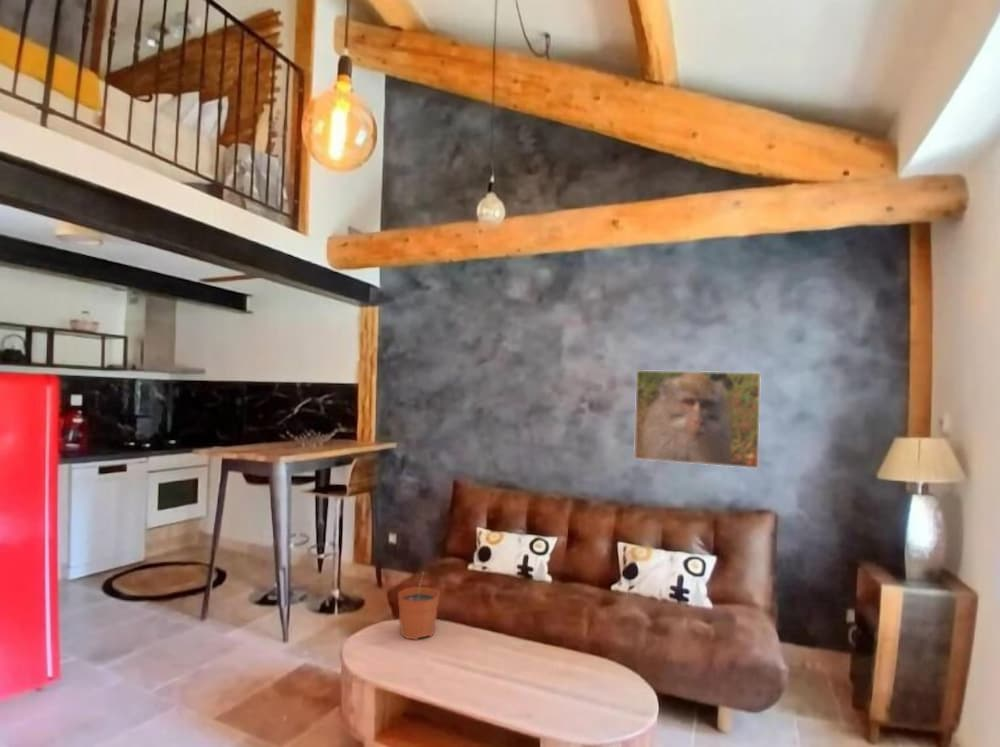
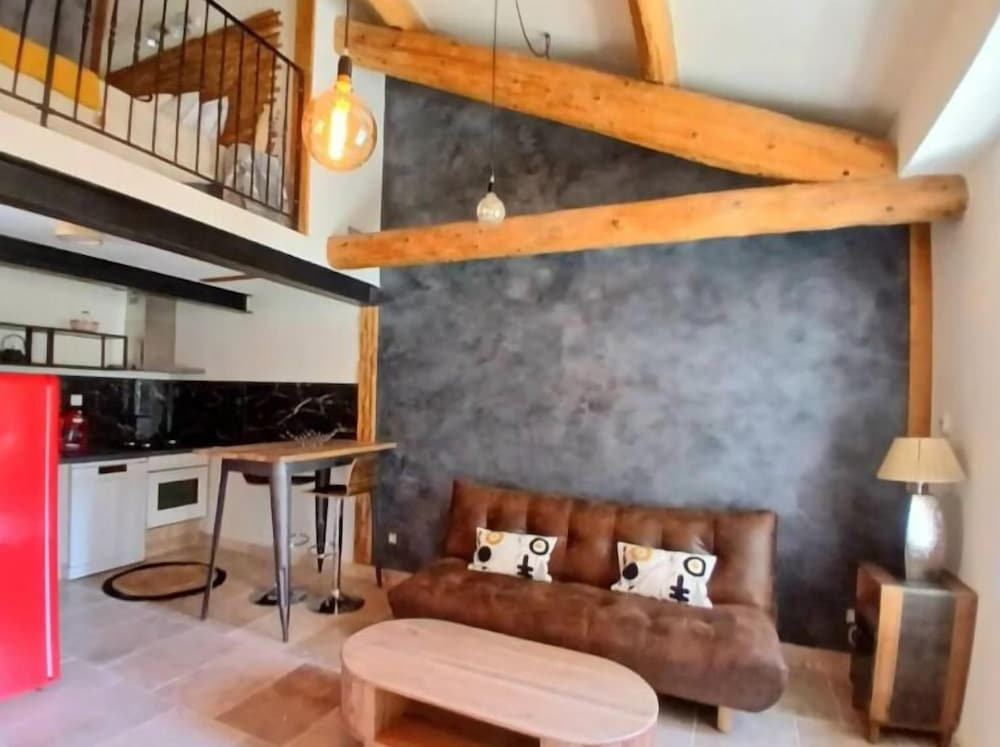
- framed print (695, 417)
- plant pot (418, 603)
